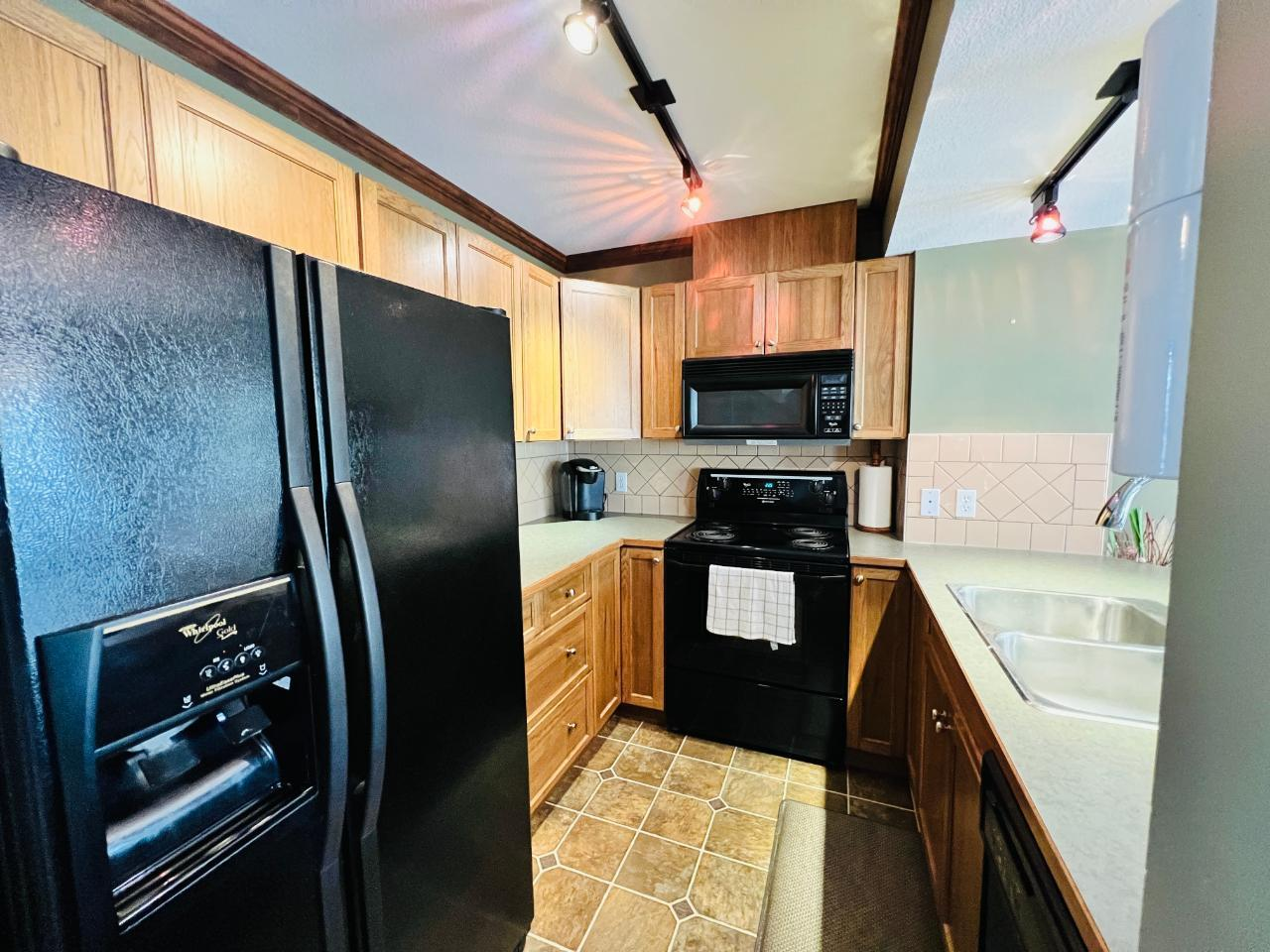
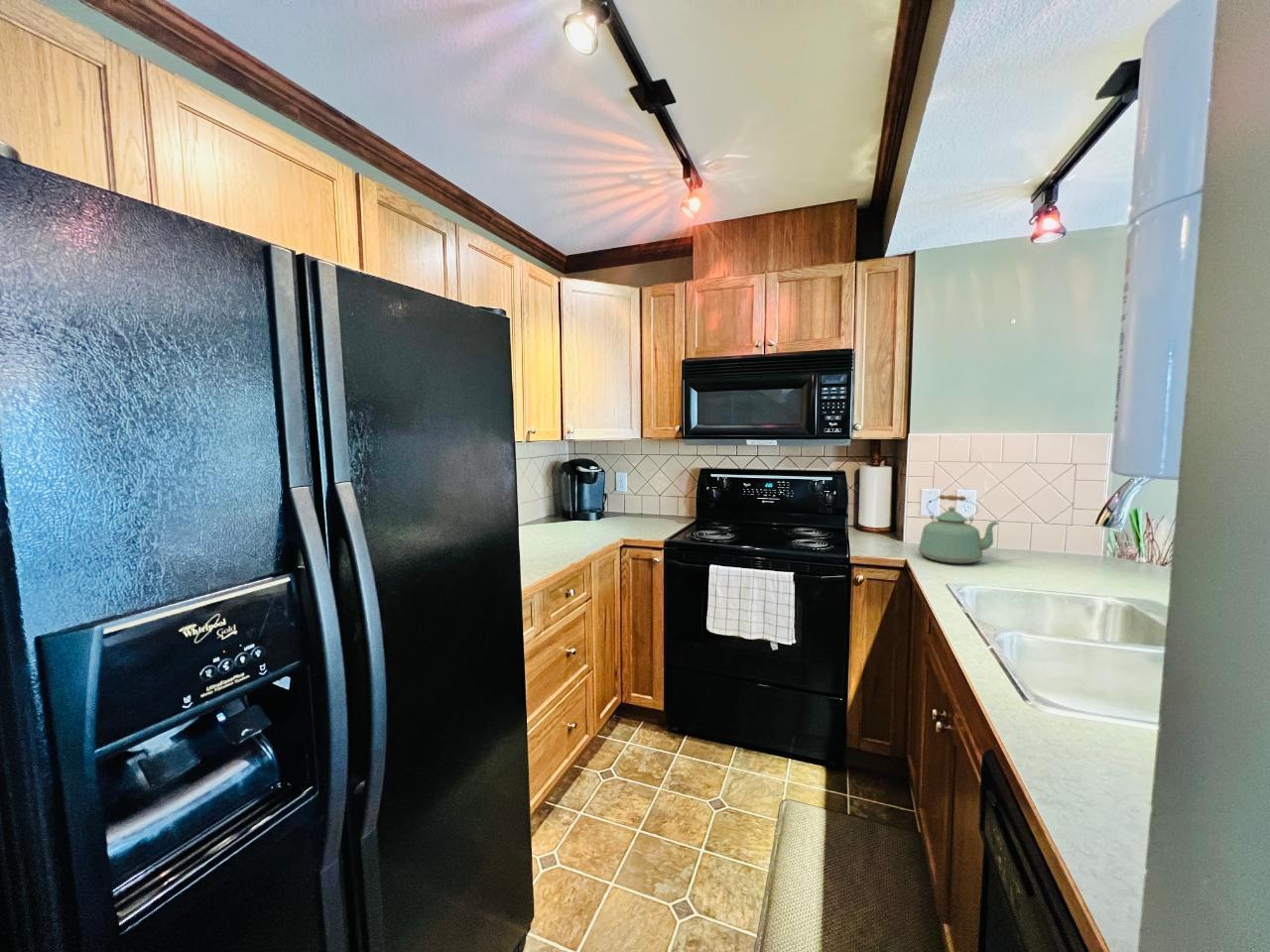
+ kettle (956, 528)
